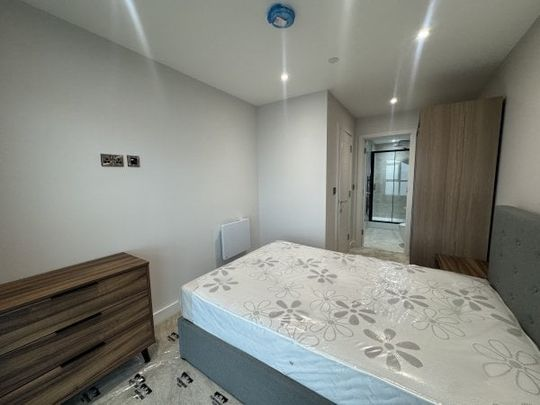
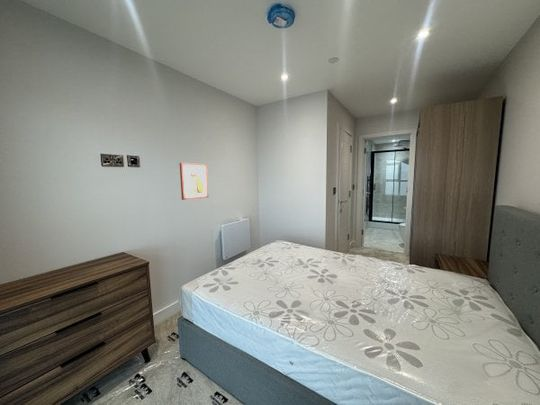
+ wall art (194, 181)
